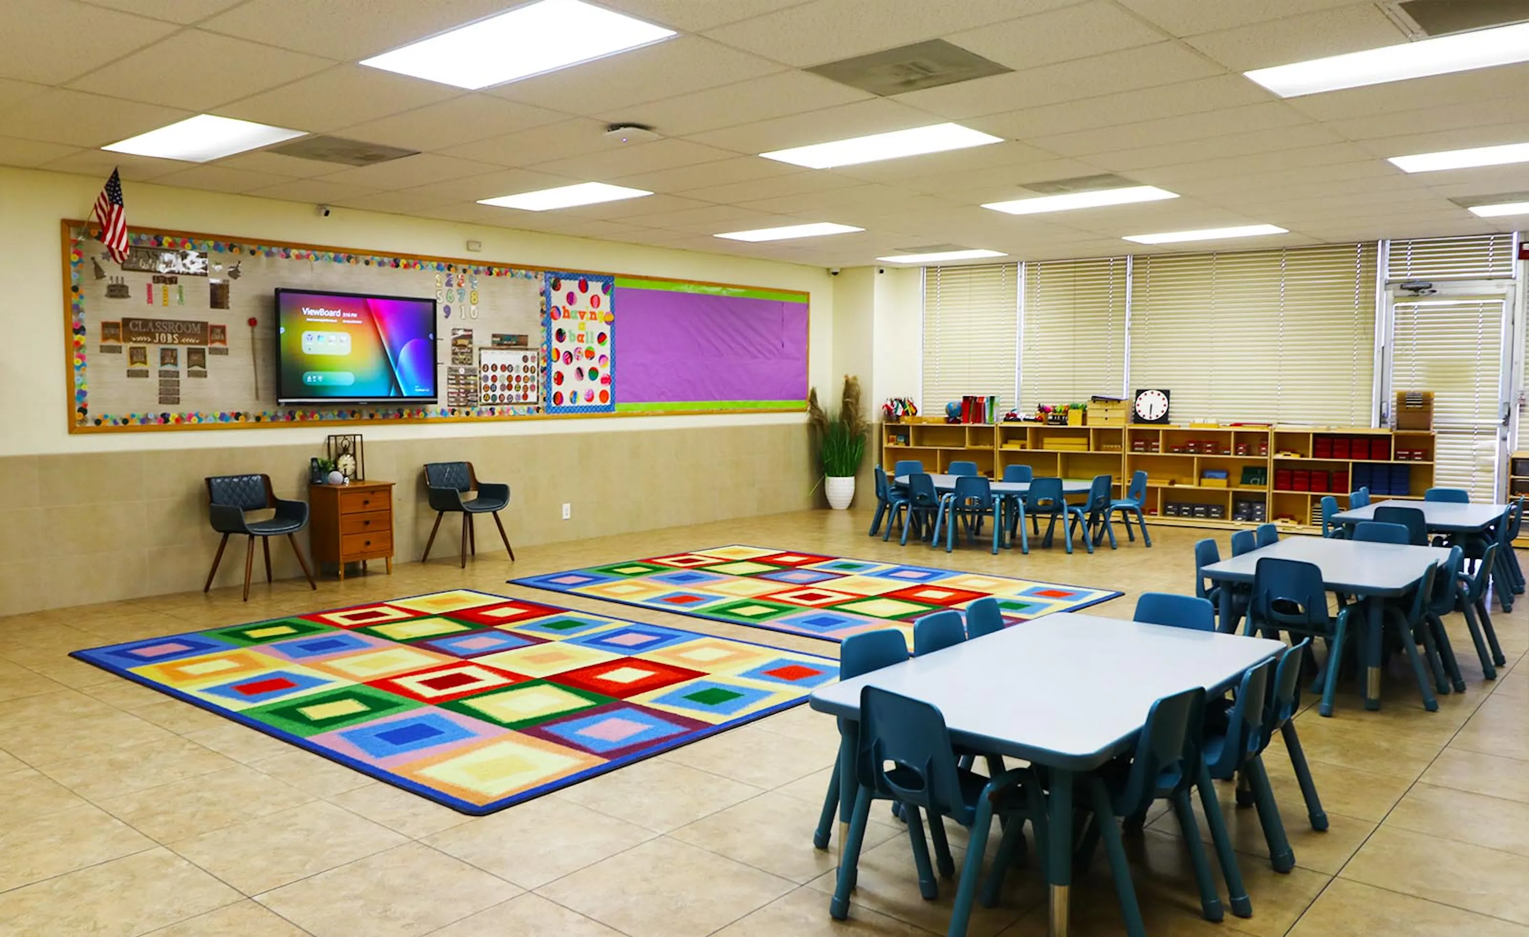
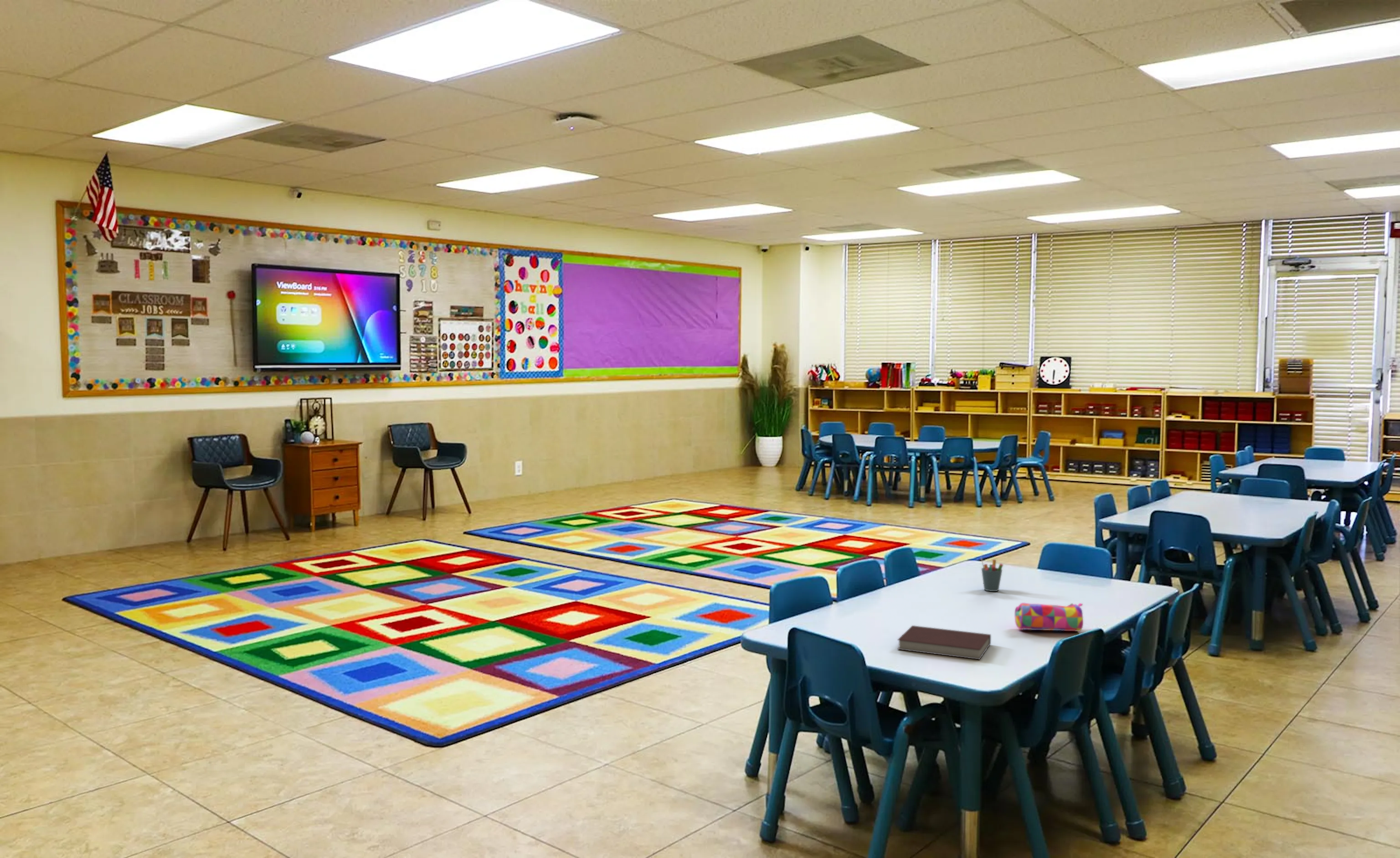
+ pencil case (1049, 616)
+ notebook (944, 641)
+ pen holder (992, 574)
